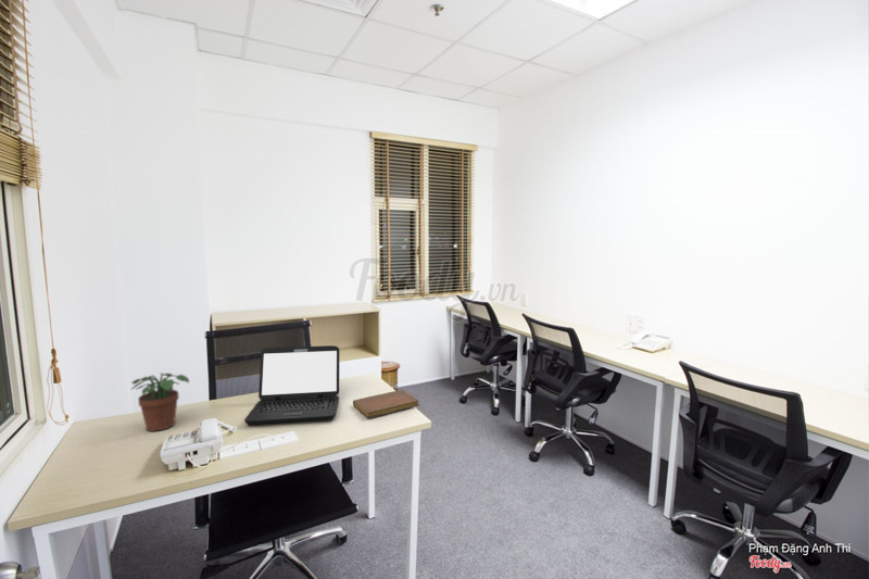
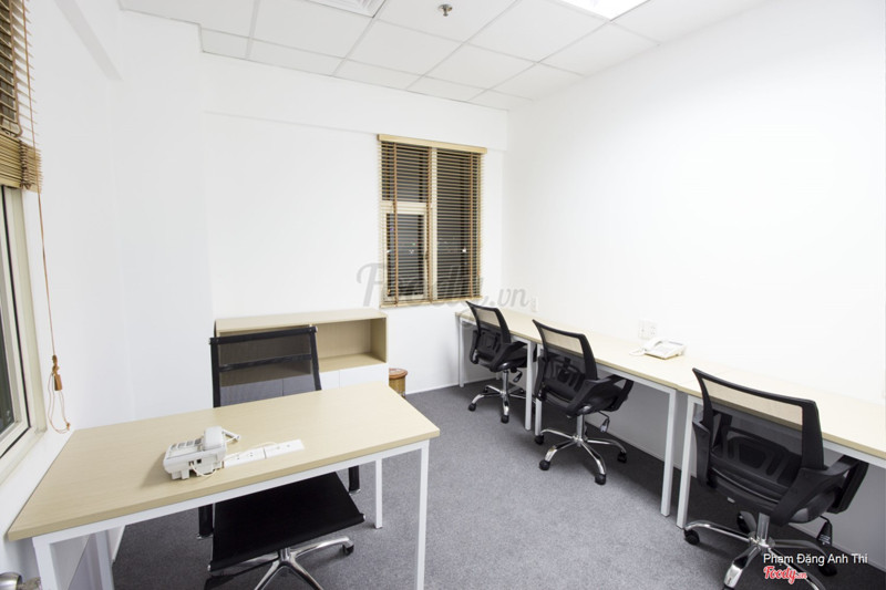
- potted plant (161, 400)
- laptop (295, 381)
- notebook (386, 402)
